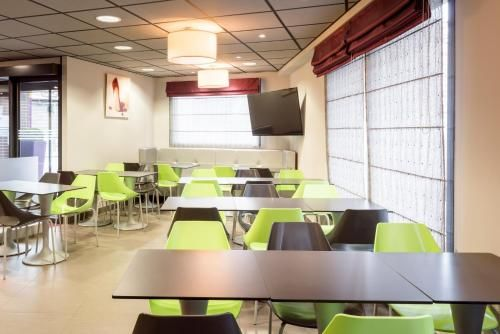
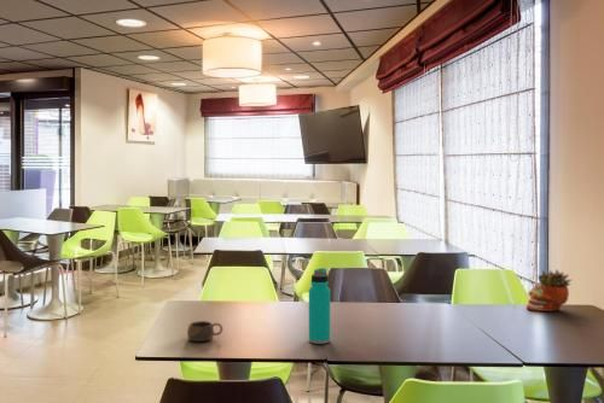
+ cup (204, 331)
+ water bottle (319, 304)
+ succulent planter (547, 288)
